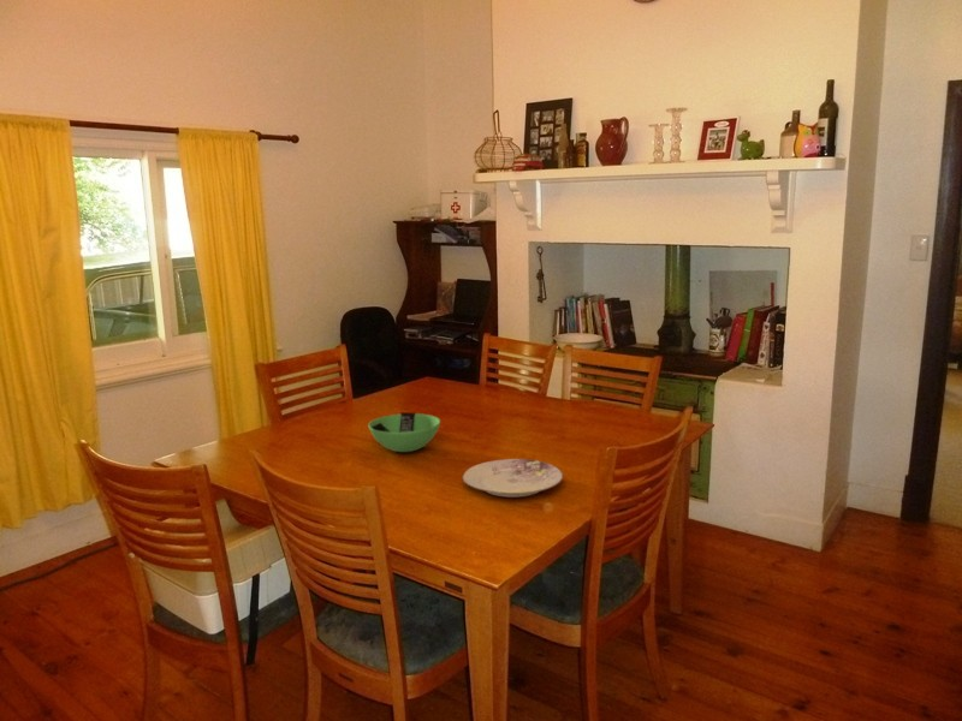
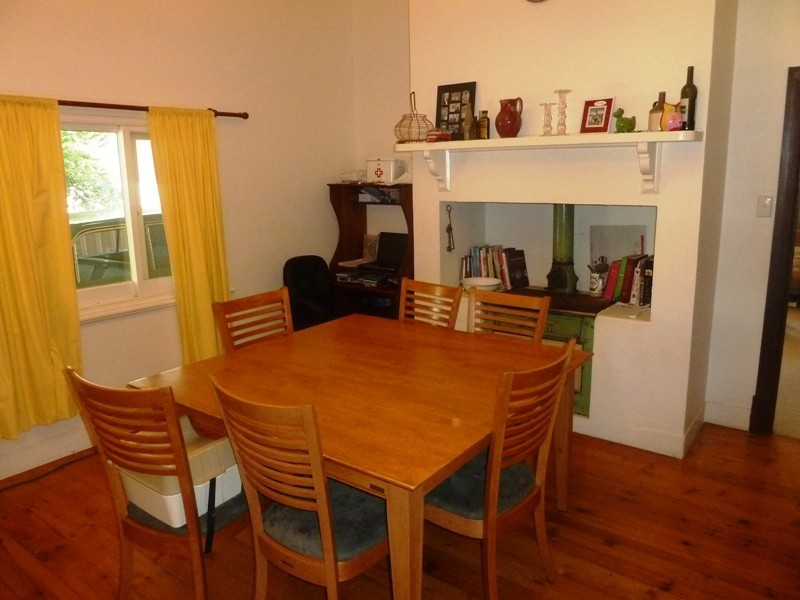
- plate (512, 479)
- bowl (404, 431)
